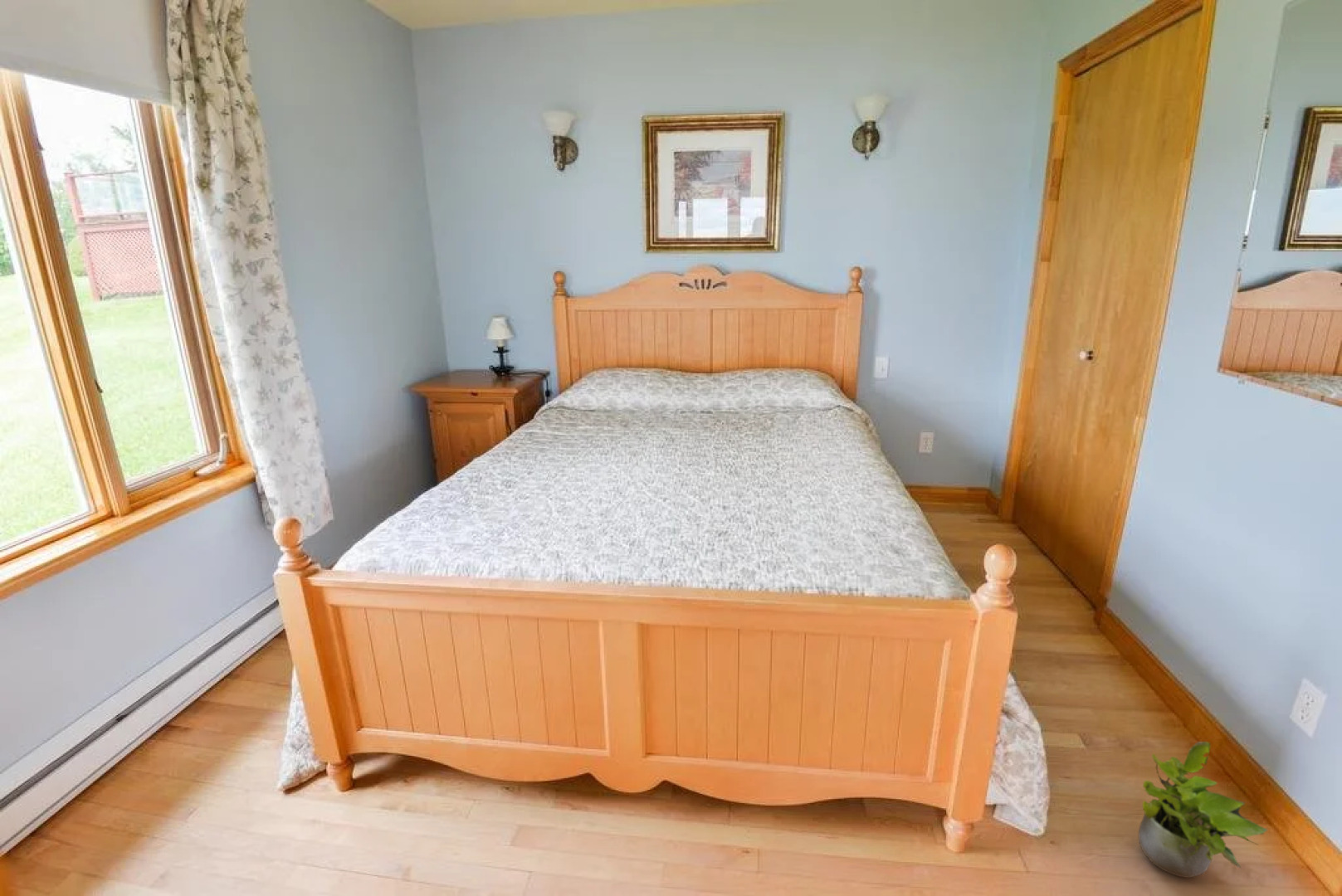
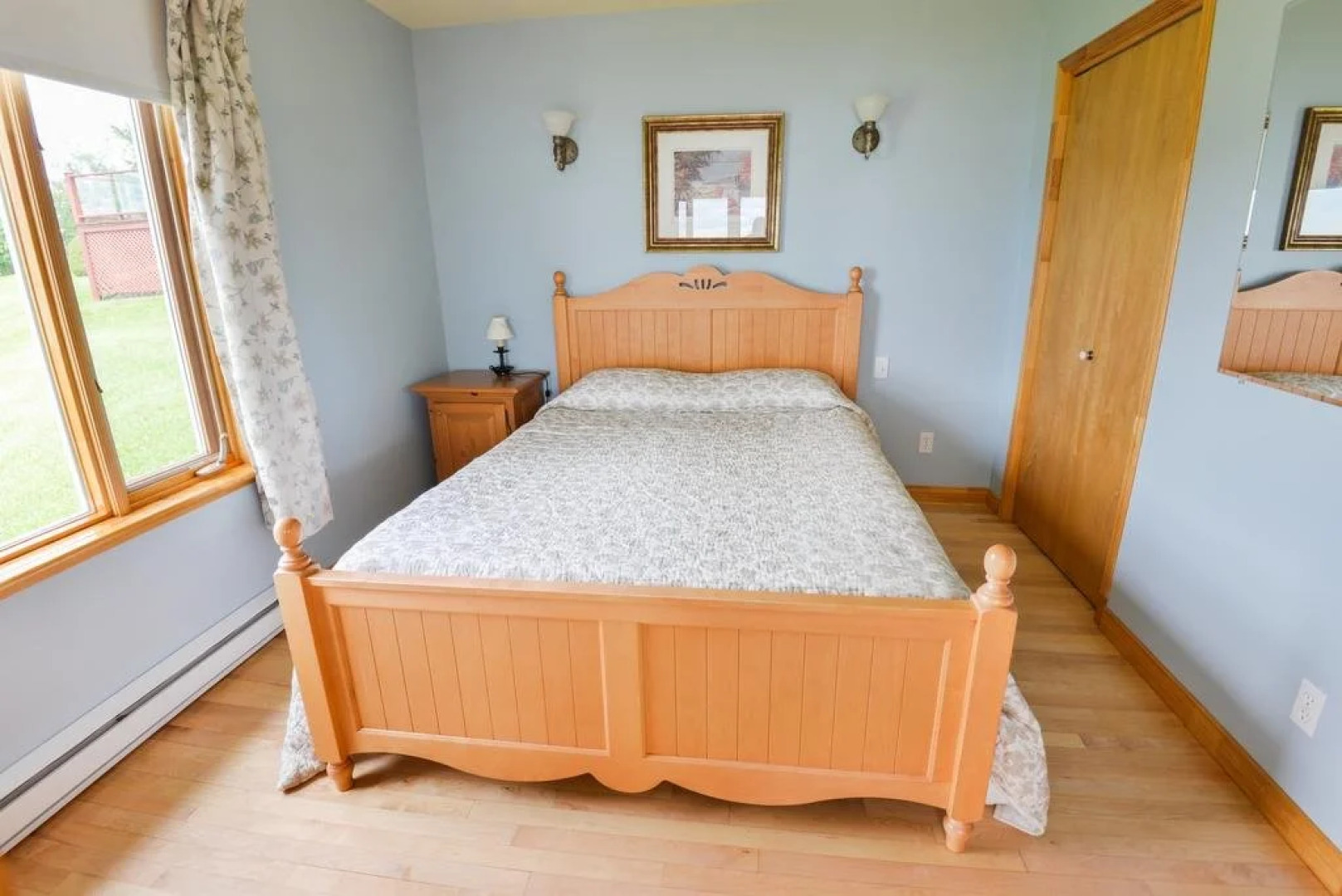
- potted plant (1191, 821)
